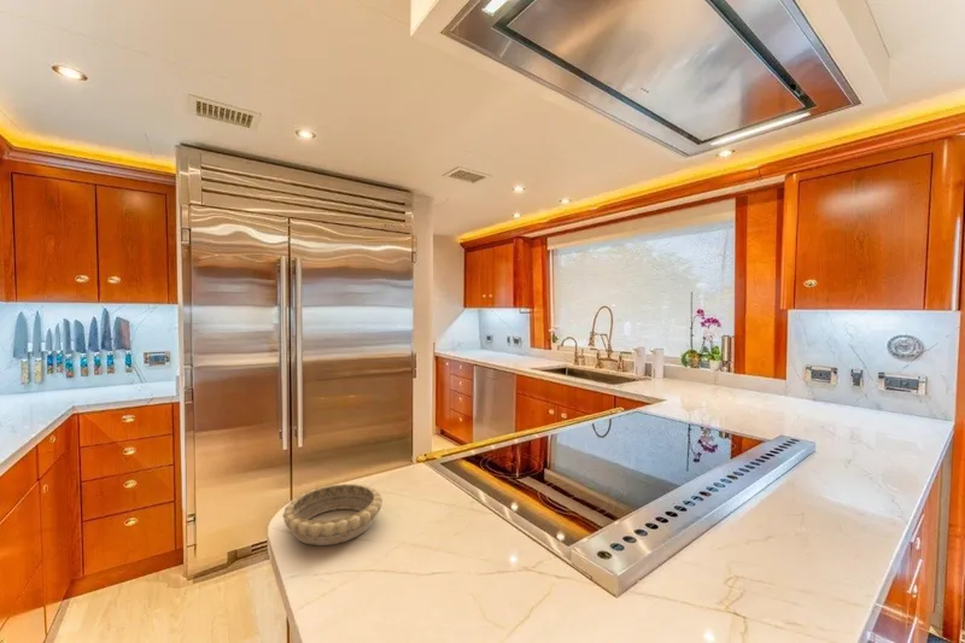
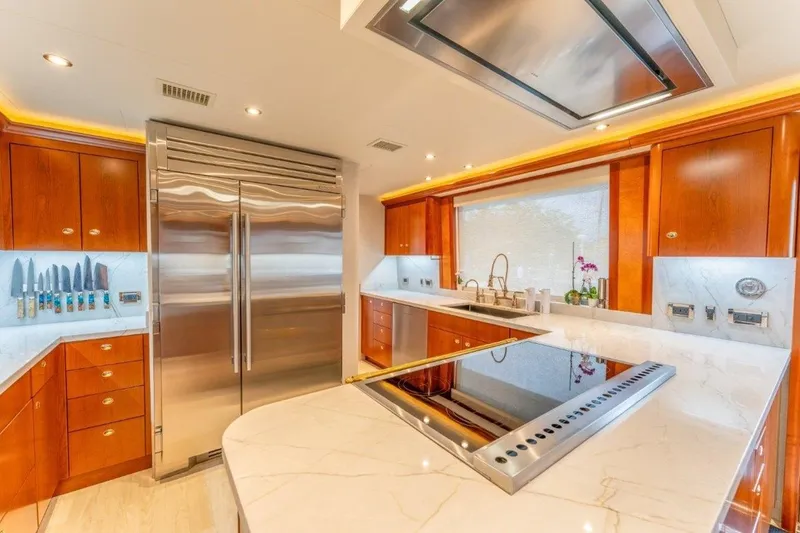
- decorative bowl (333, 509)
